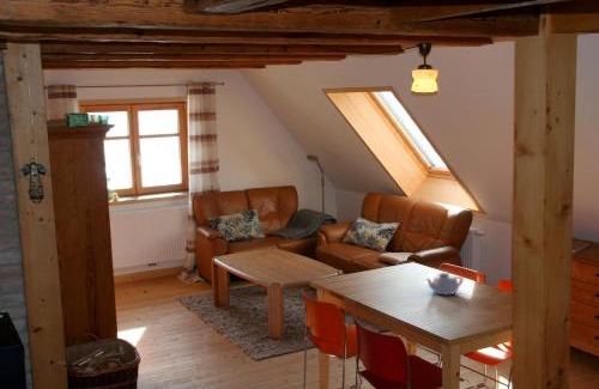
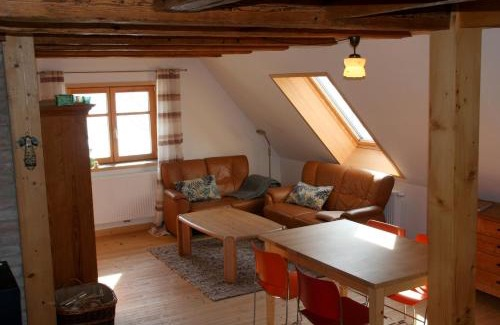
- teapot (443, 282)
